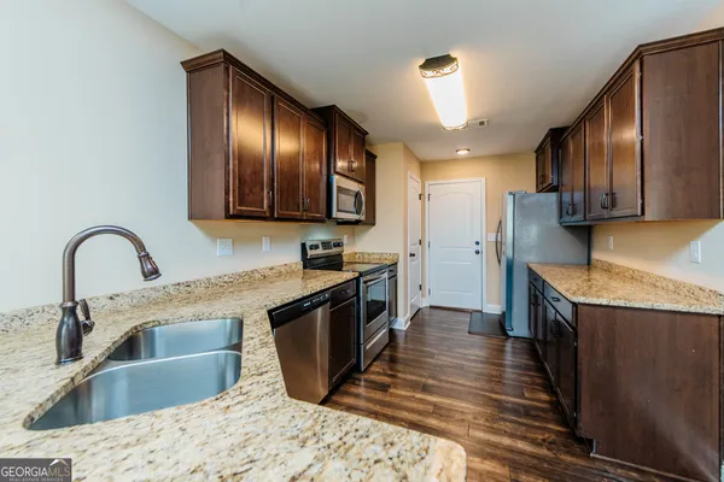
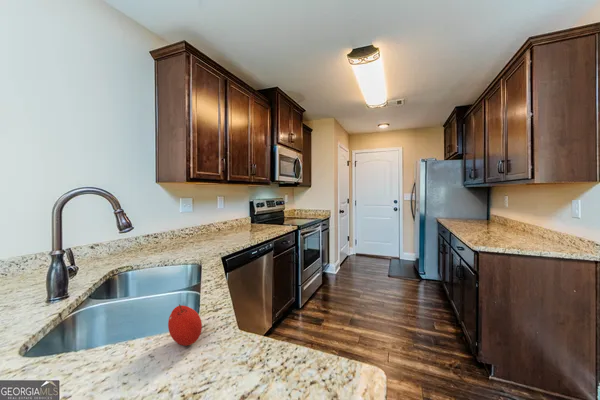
+ fruit (185, 322)
